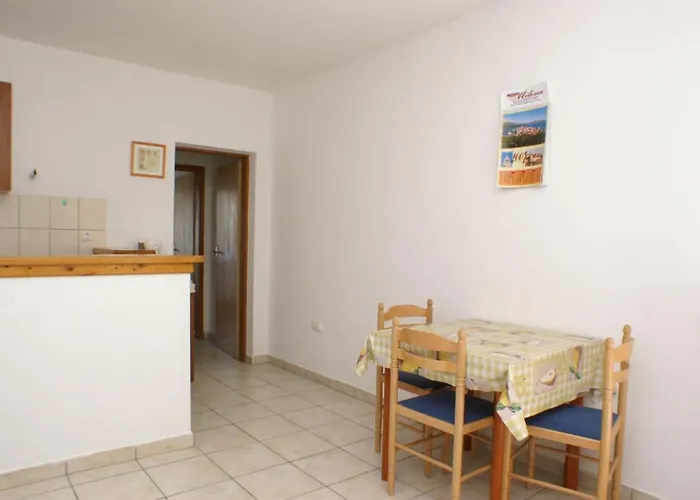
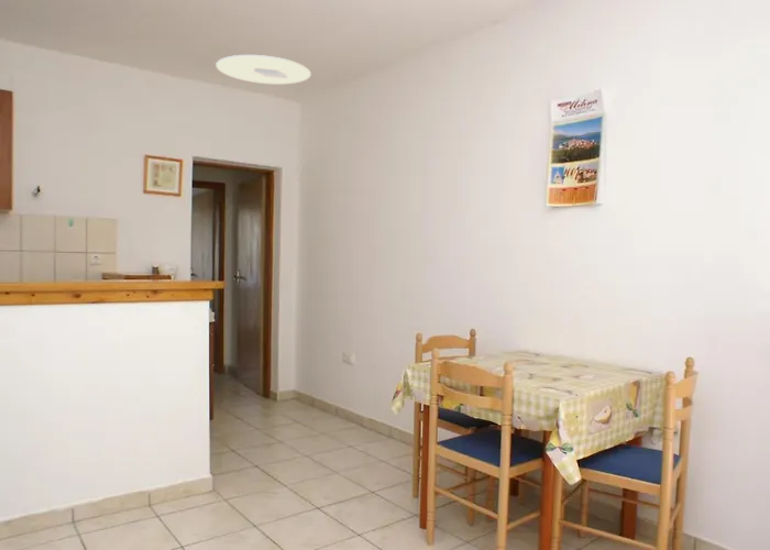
+ ceiling light (264, 66)
